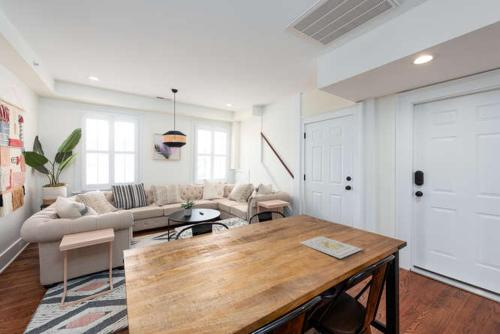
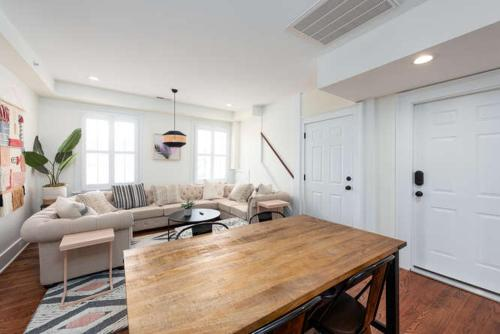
- picture frame (329, 245)
